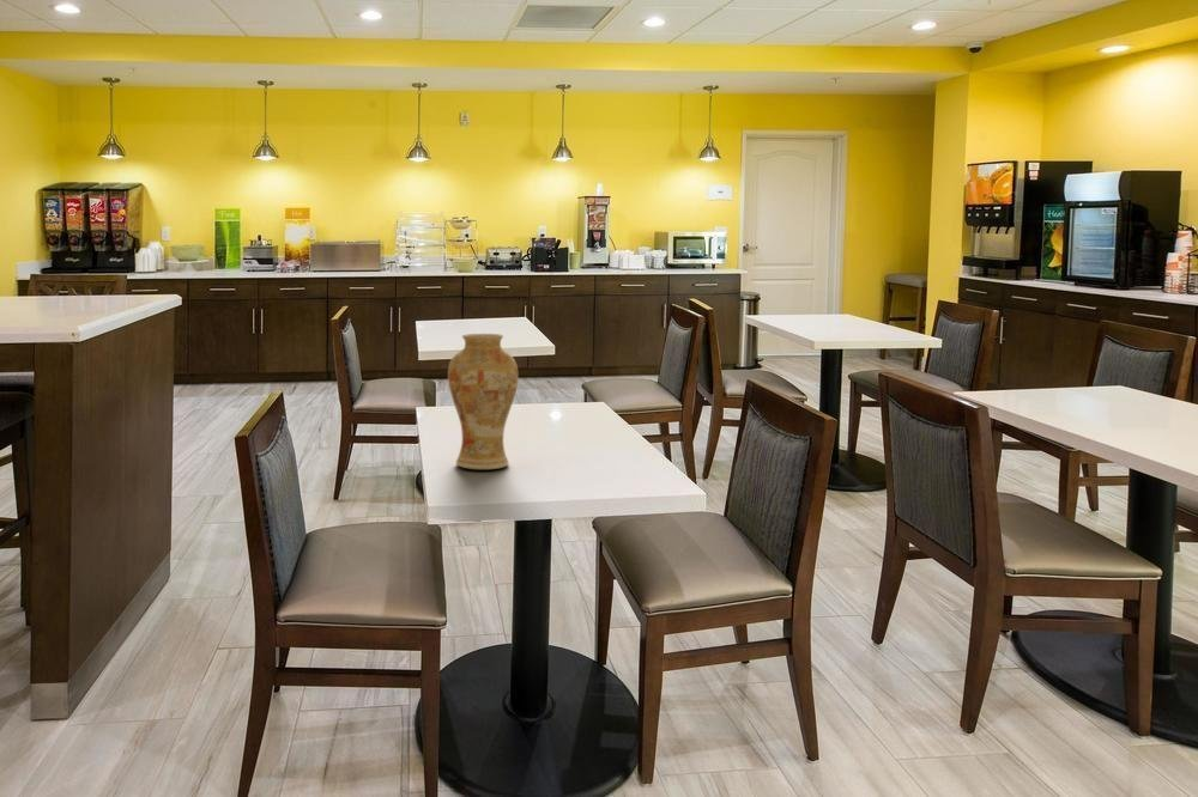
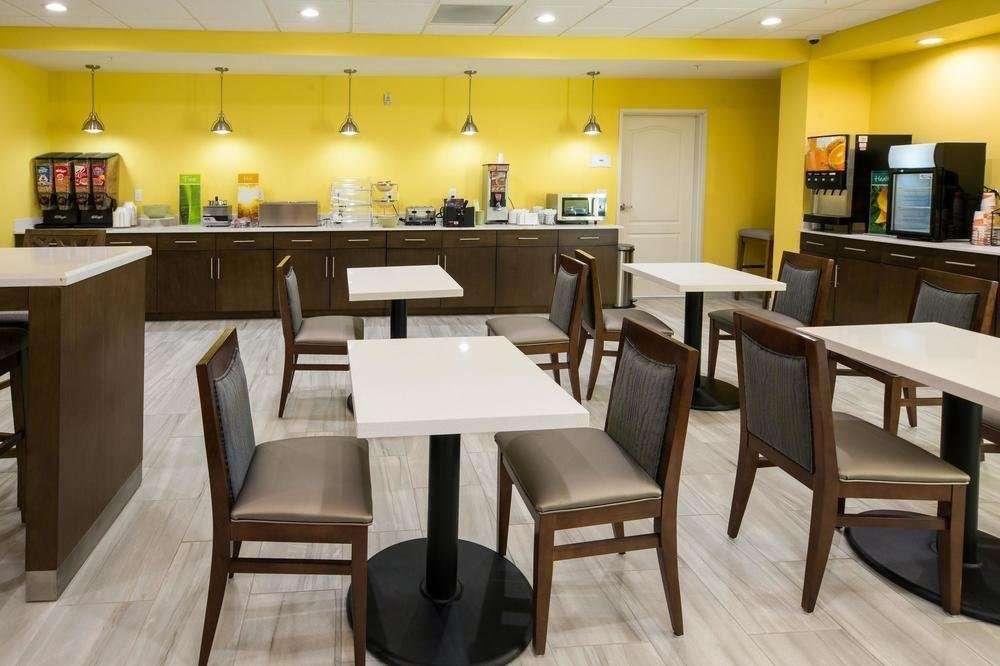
- vase (483, 400)
